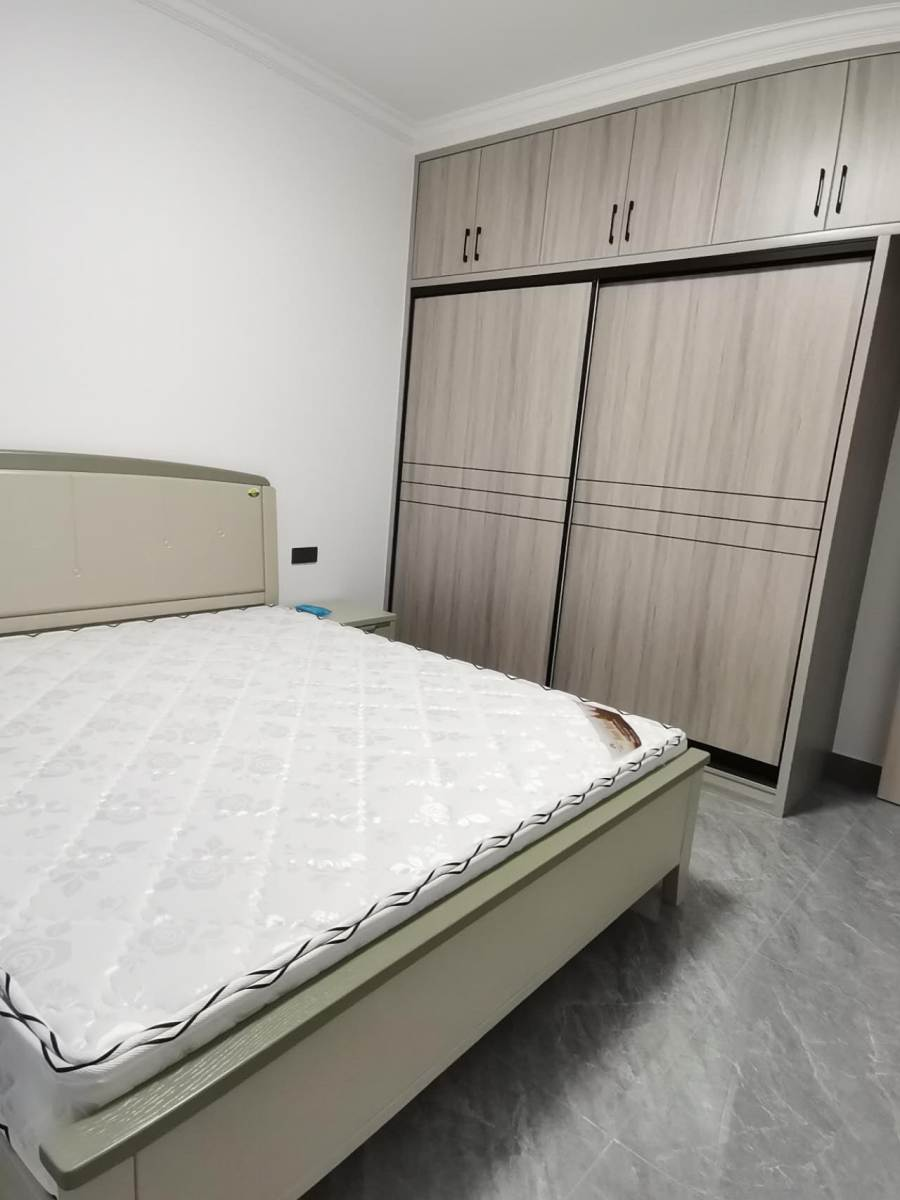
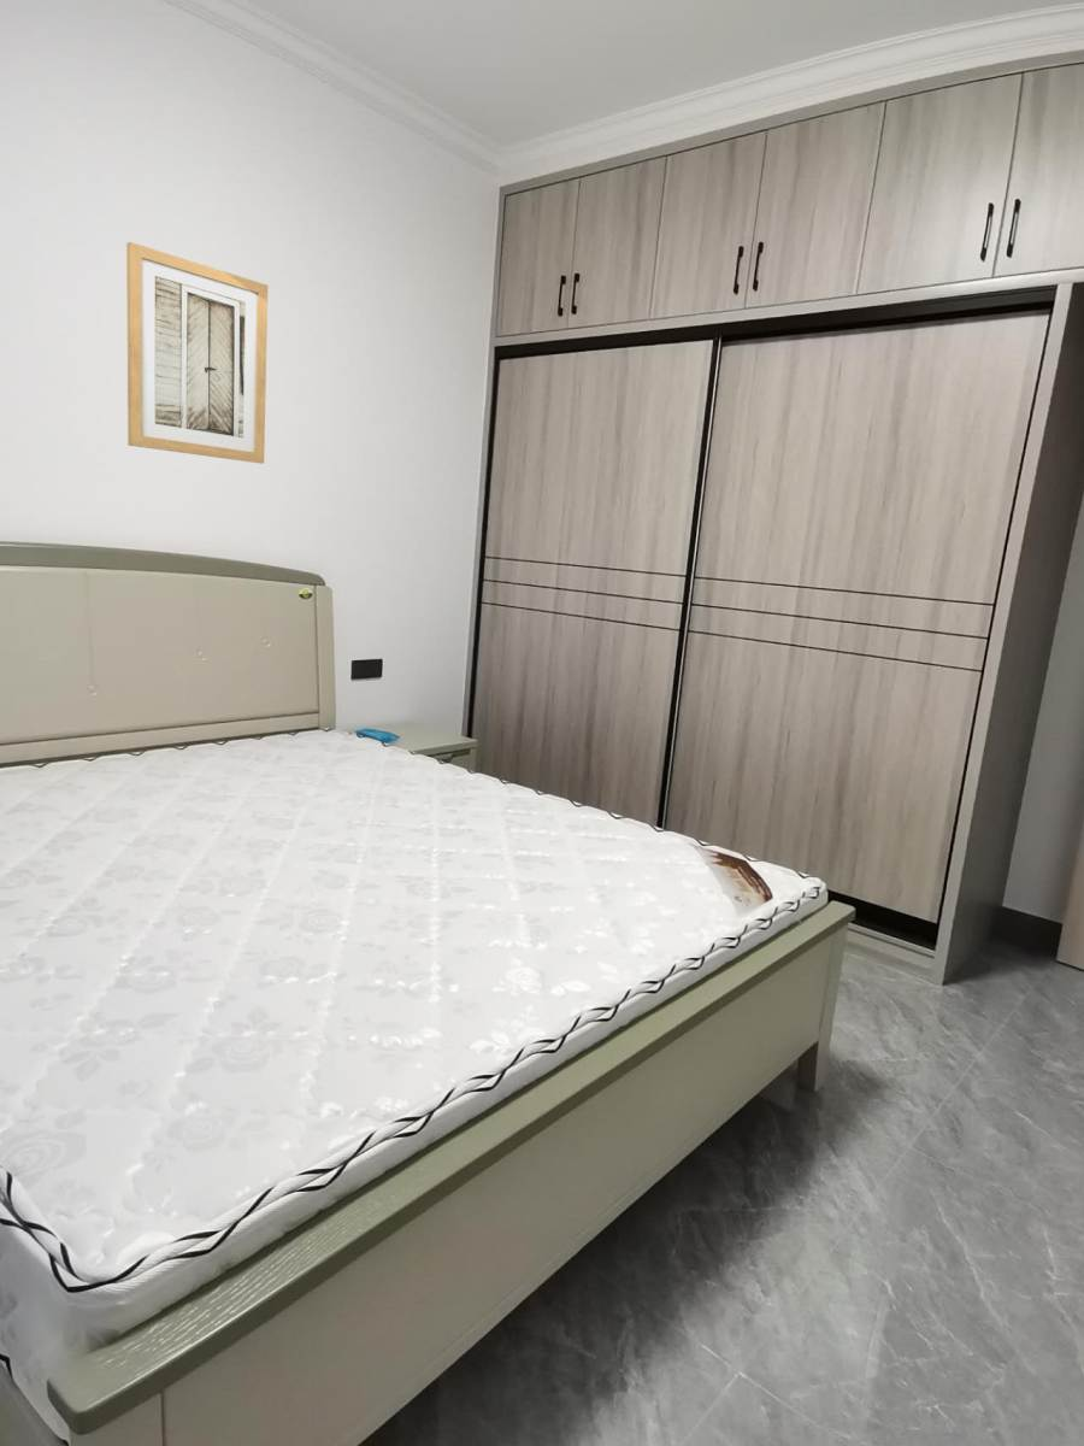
+ wall art (200, 362)
